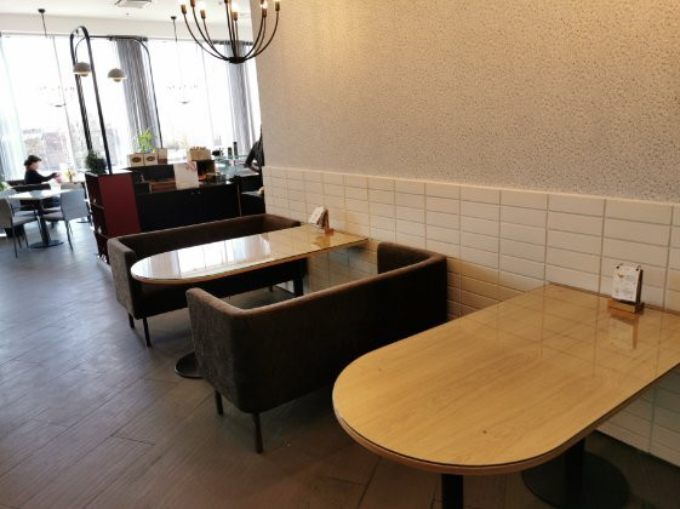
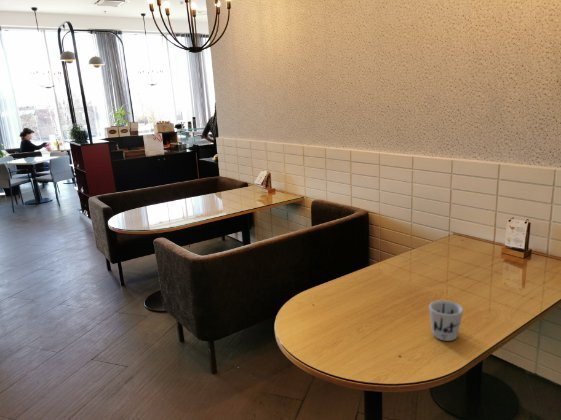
+ mug (445, 317)
